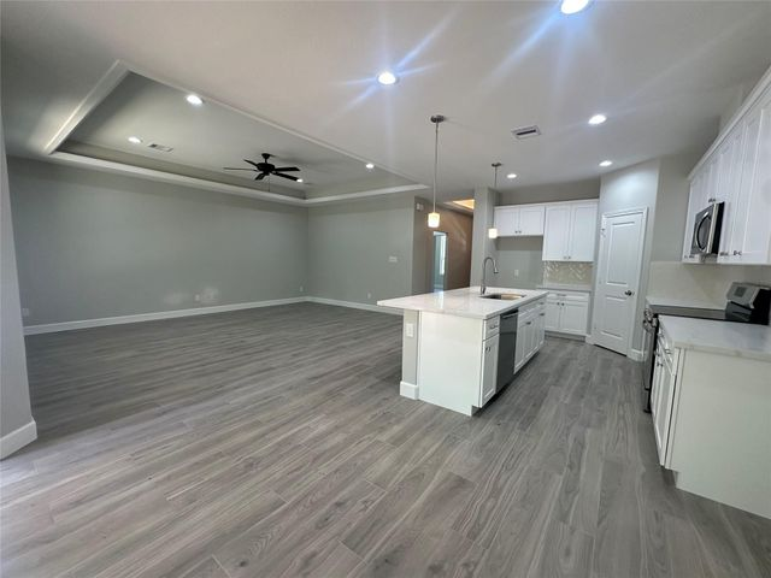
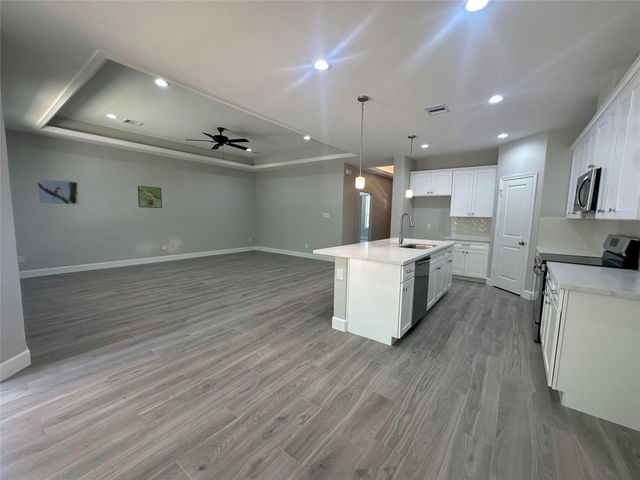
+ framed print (58, 192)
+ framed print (150, 197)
